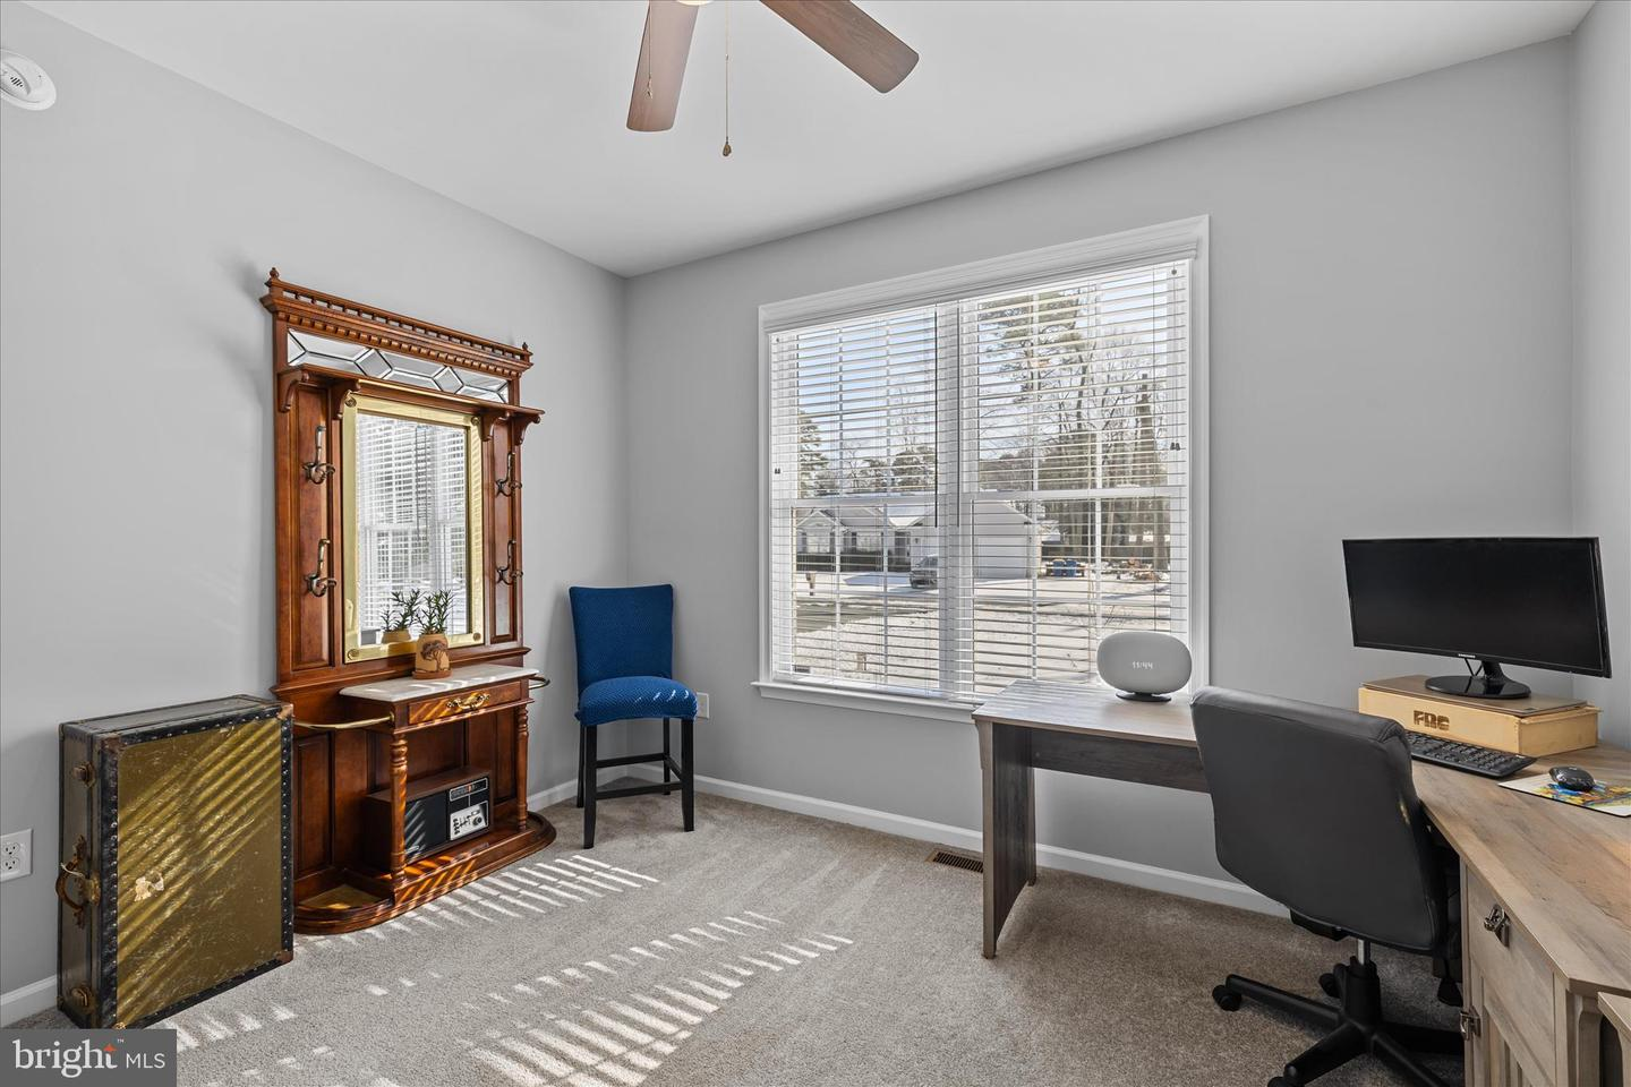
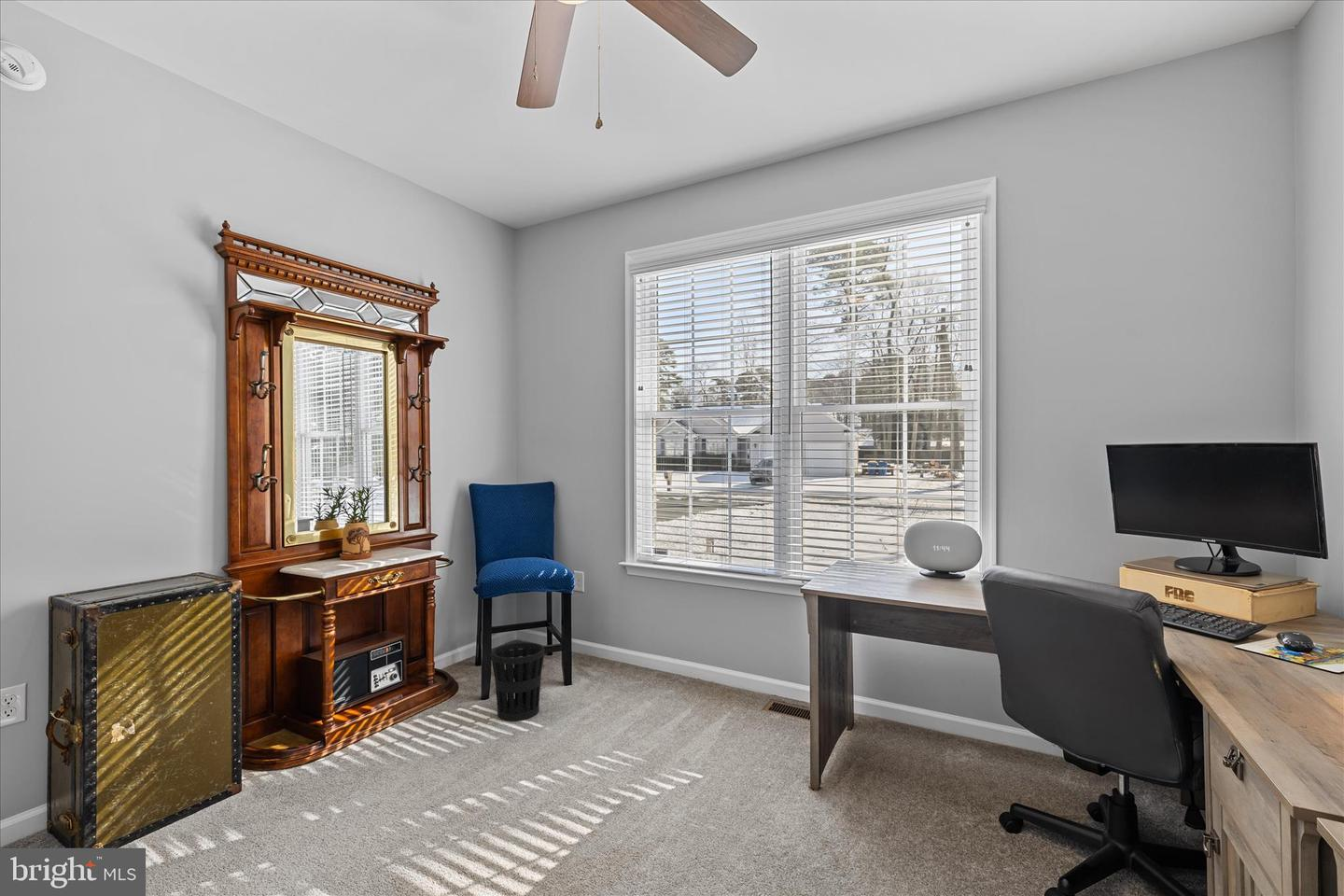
+ wastebasket (518, 680)
